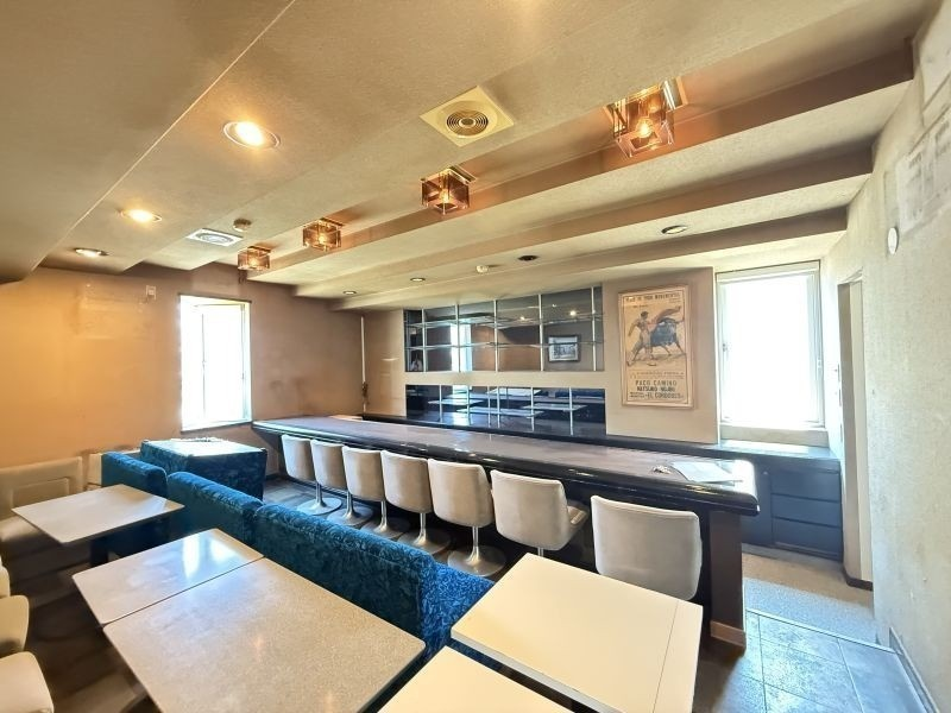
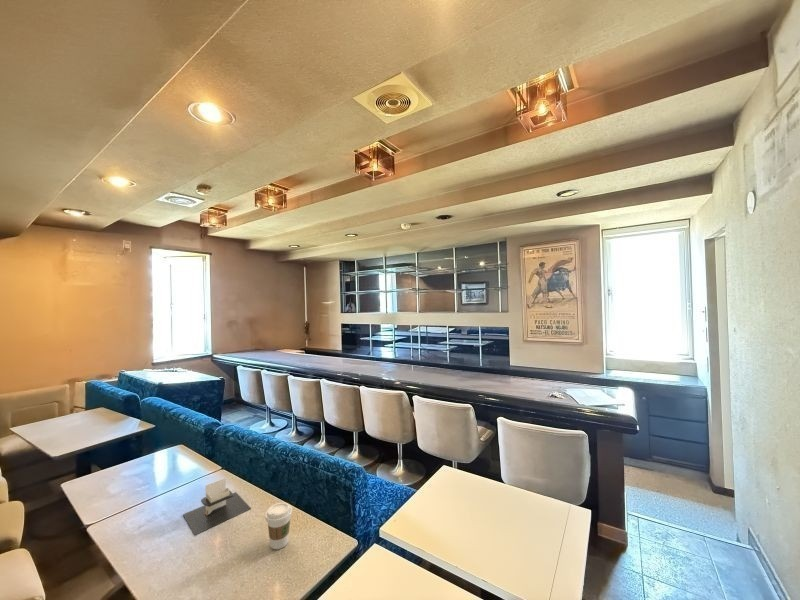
+ coffee cup (279, 525)
+ napkin holder (217, 497)
